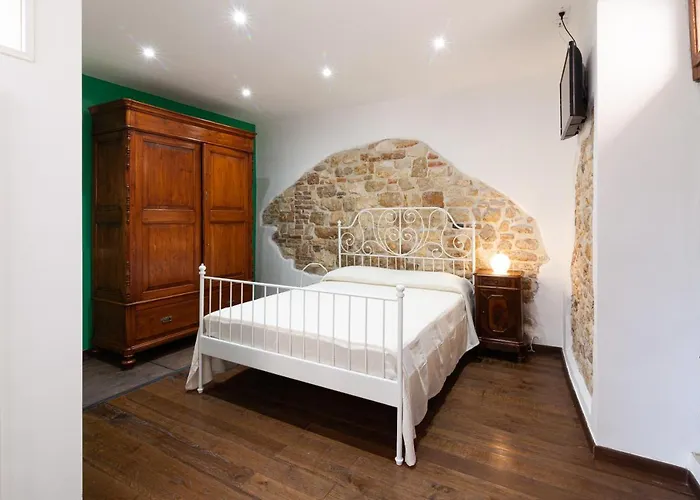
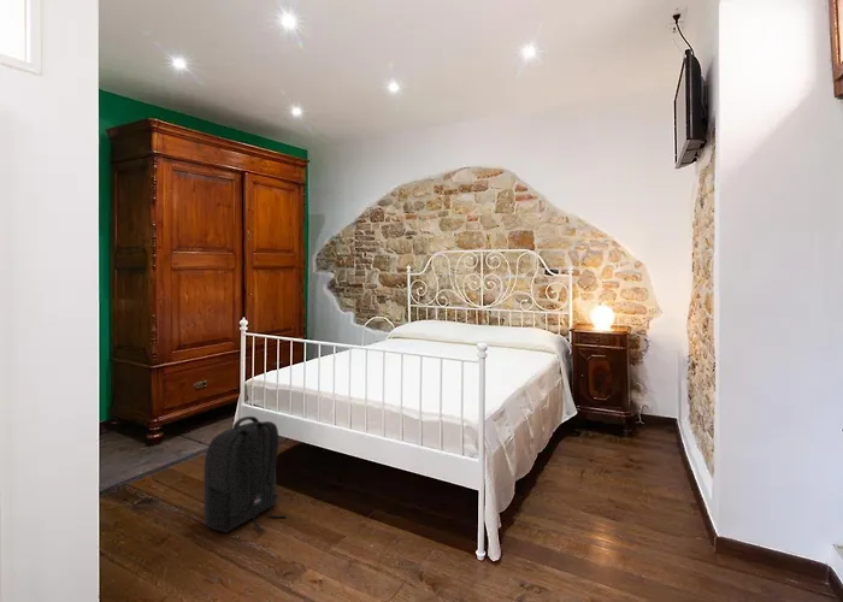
+ backpack (248, 467)
